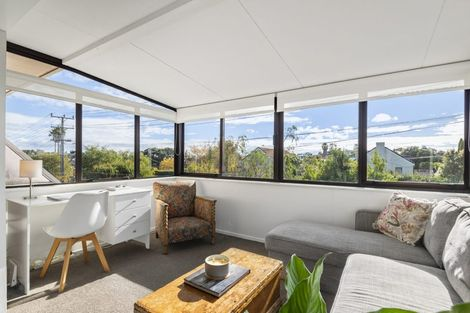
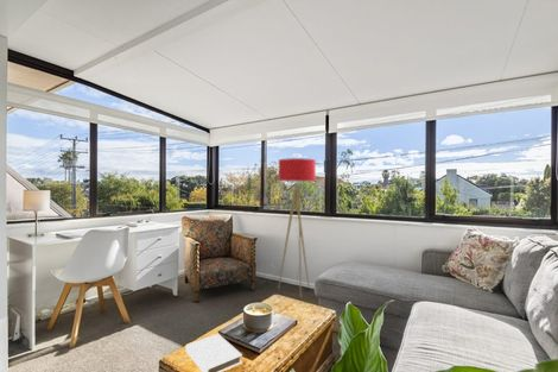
+ floor lamp (299, 225)
+ book (213, 353)
